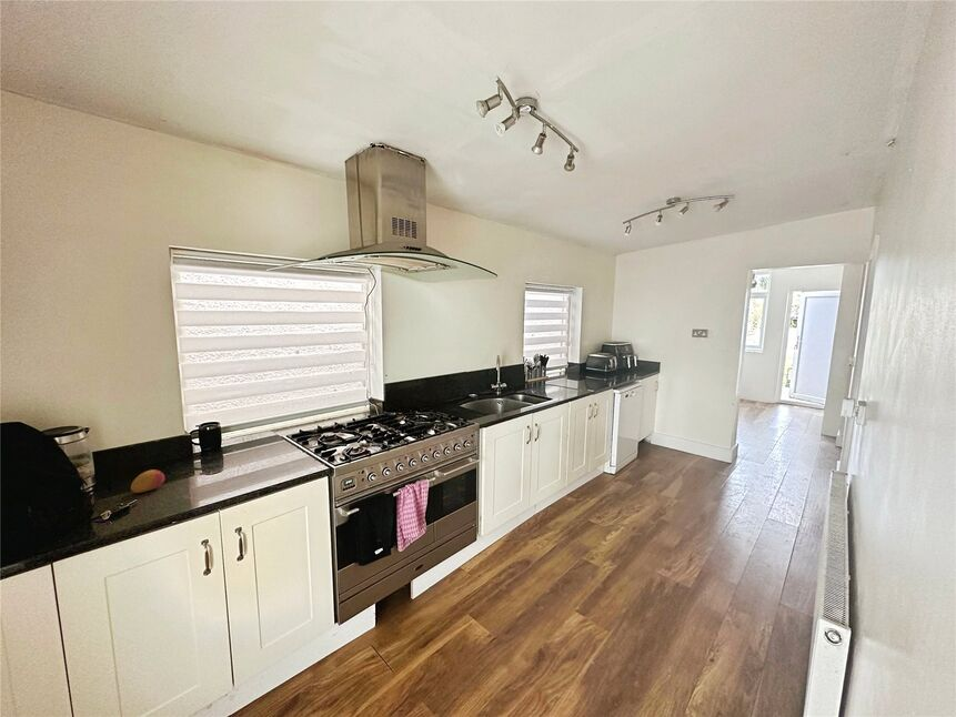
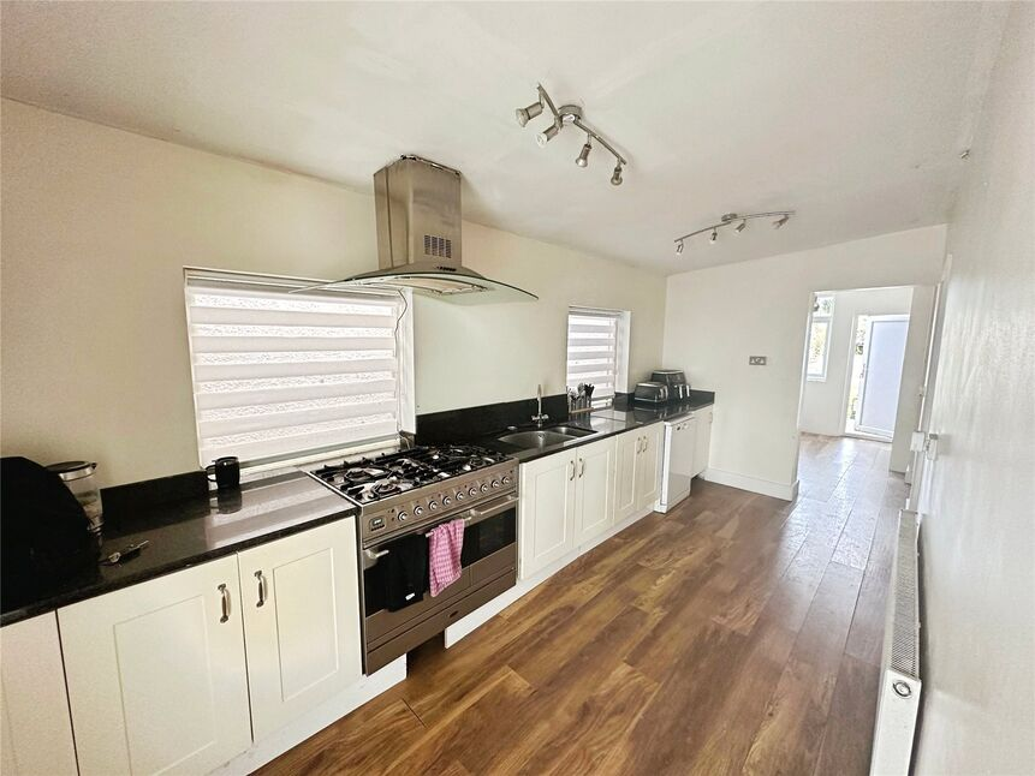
- fruit (148, 481)
